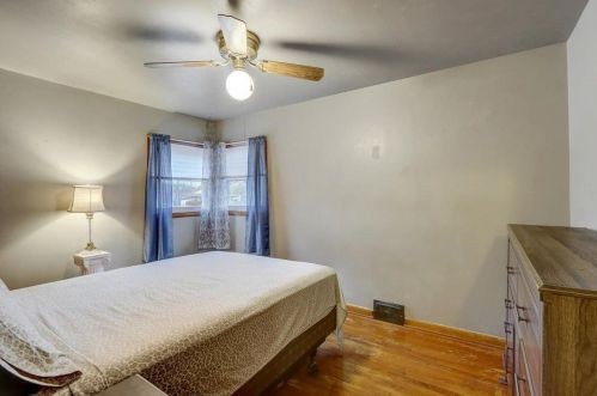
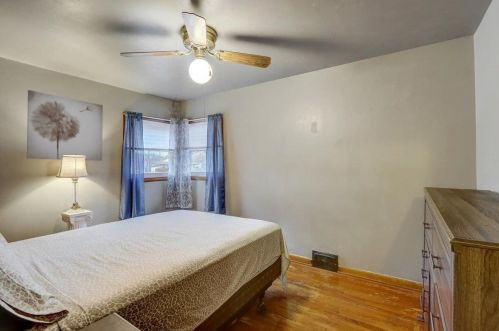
+ wall art (68, 129)
